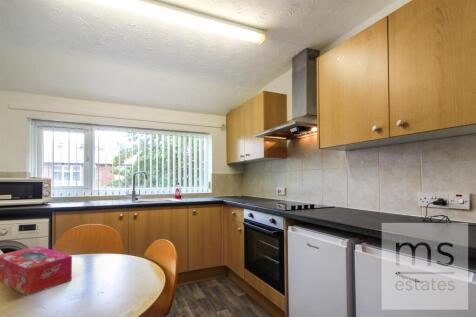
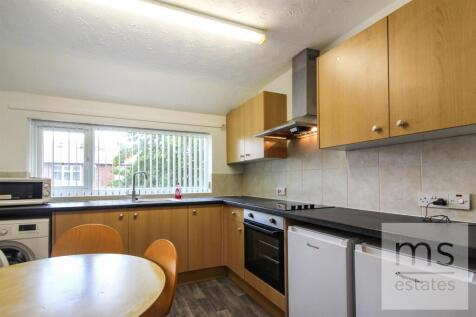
- tissue box (33, 267)
